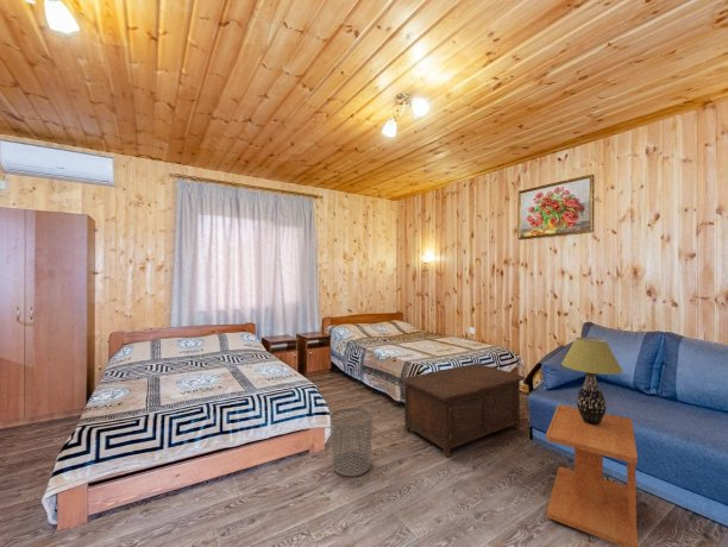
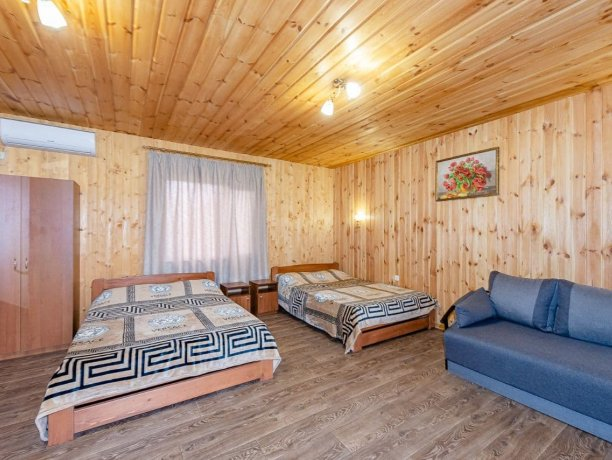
- table lamp (590, 379)
- cabinet (463, 403)
- side table (591, 466)
- waste bin (350, 440)
